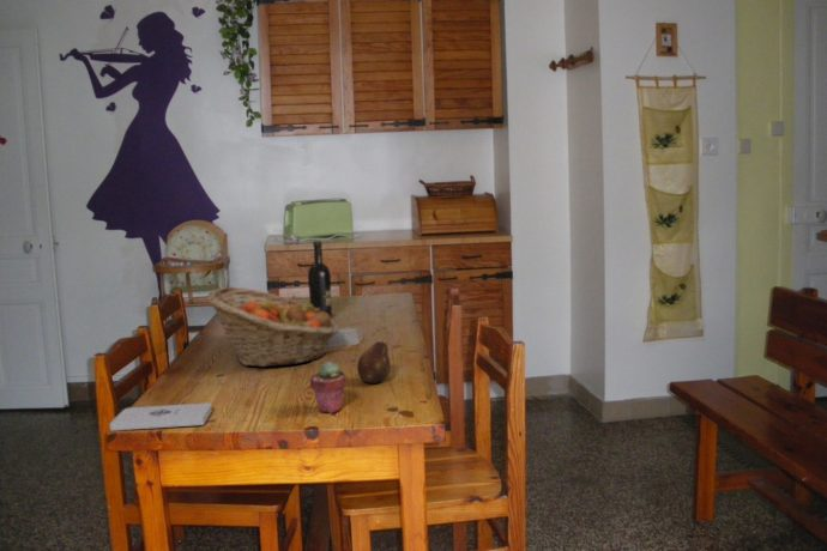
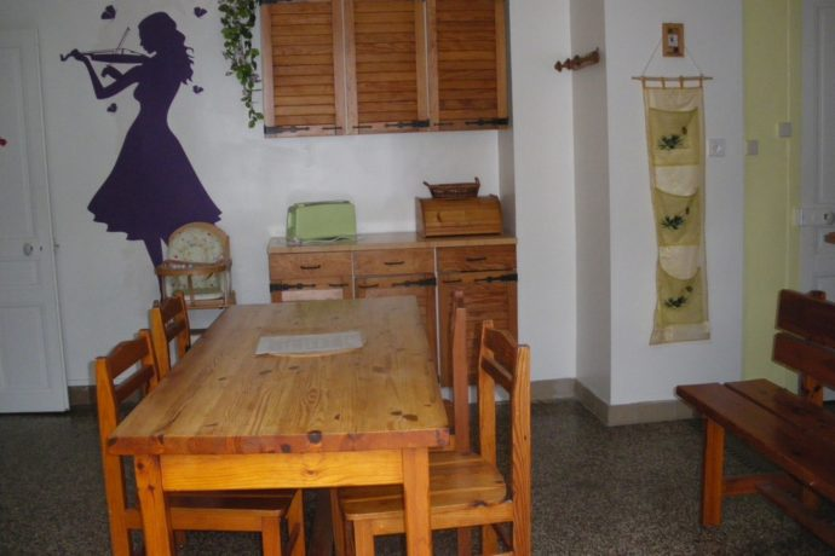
- fruit basket (273, 321)
- notepad (163, 416)
- potted succulent (328, 385)
- wine bottle (319, 280)
- fruit (373, 362)
